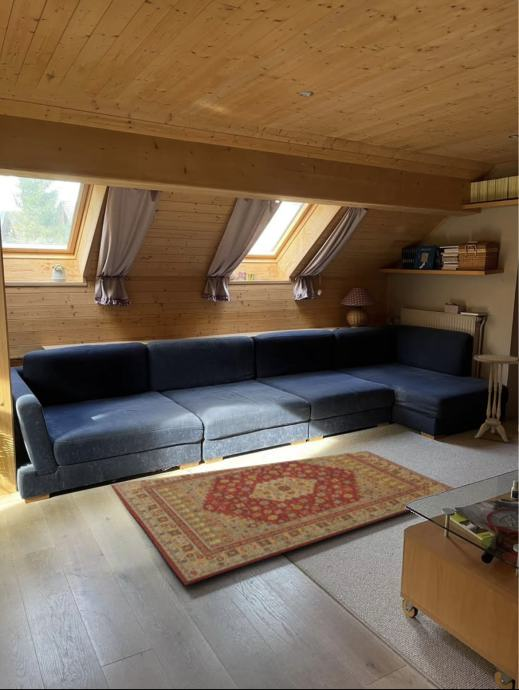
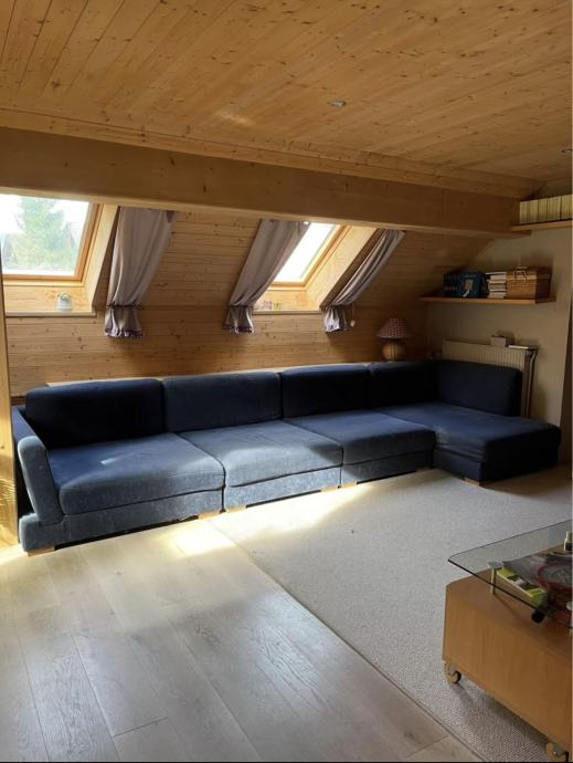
- rug (283, 489)
- side table (494, 398)
